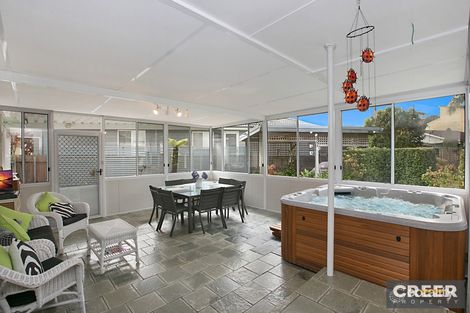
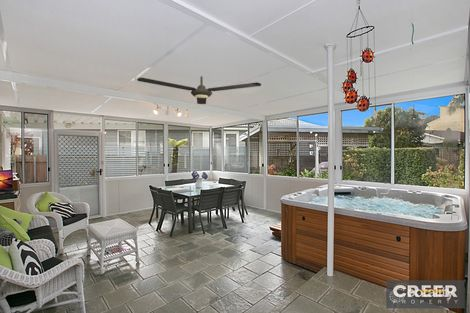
+ ceiling fan (201, 90)
